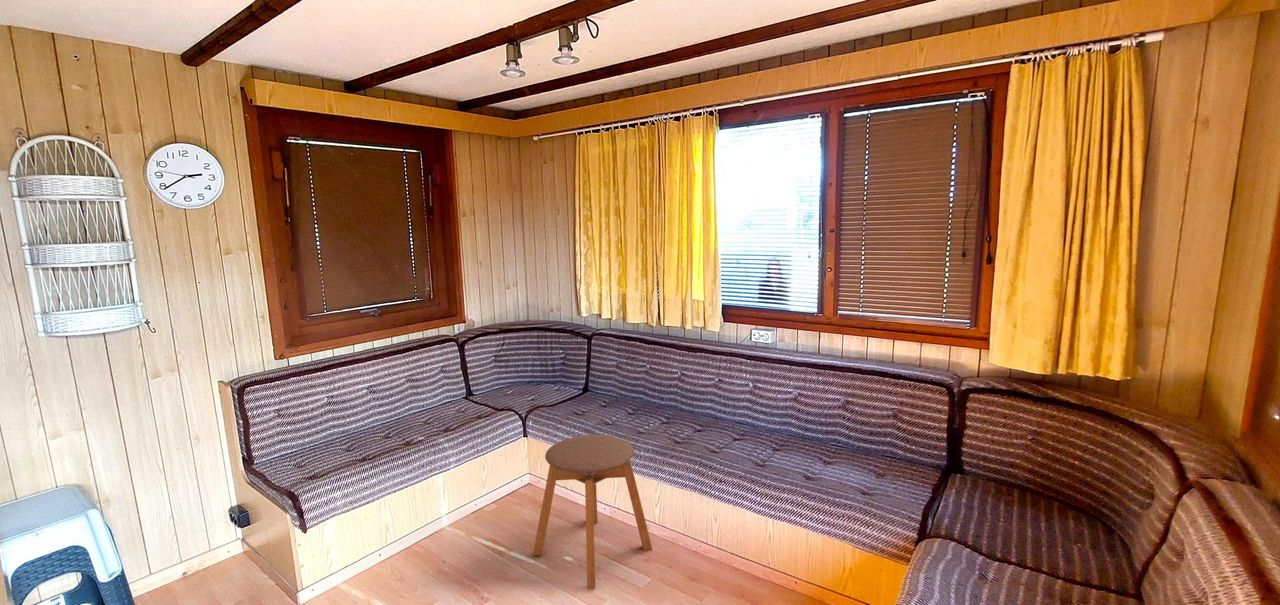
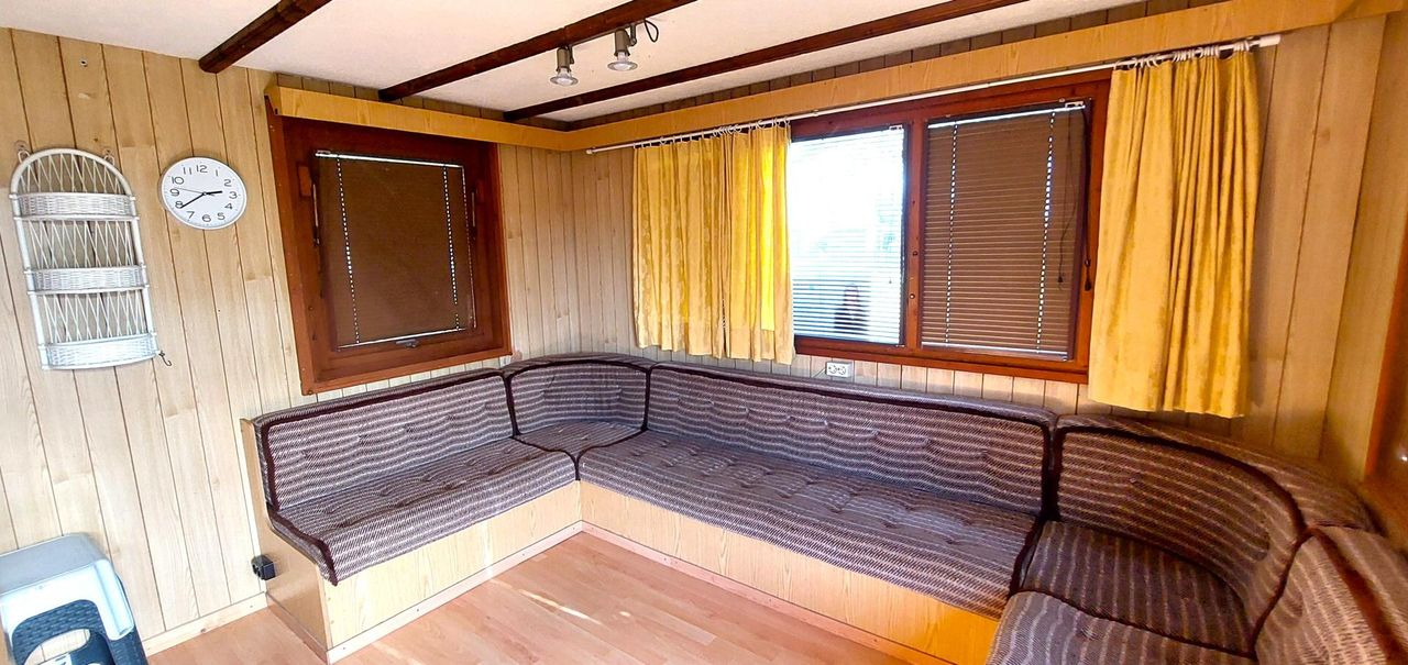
- stool (591, 499)
